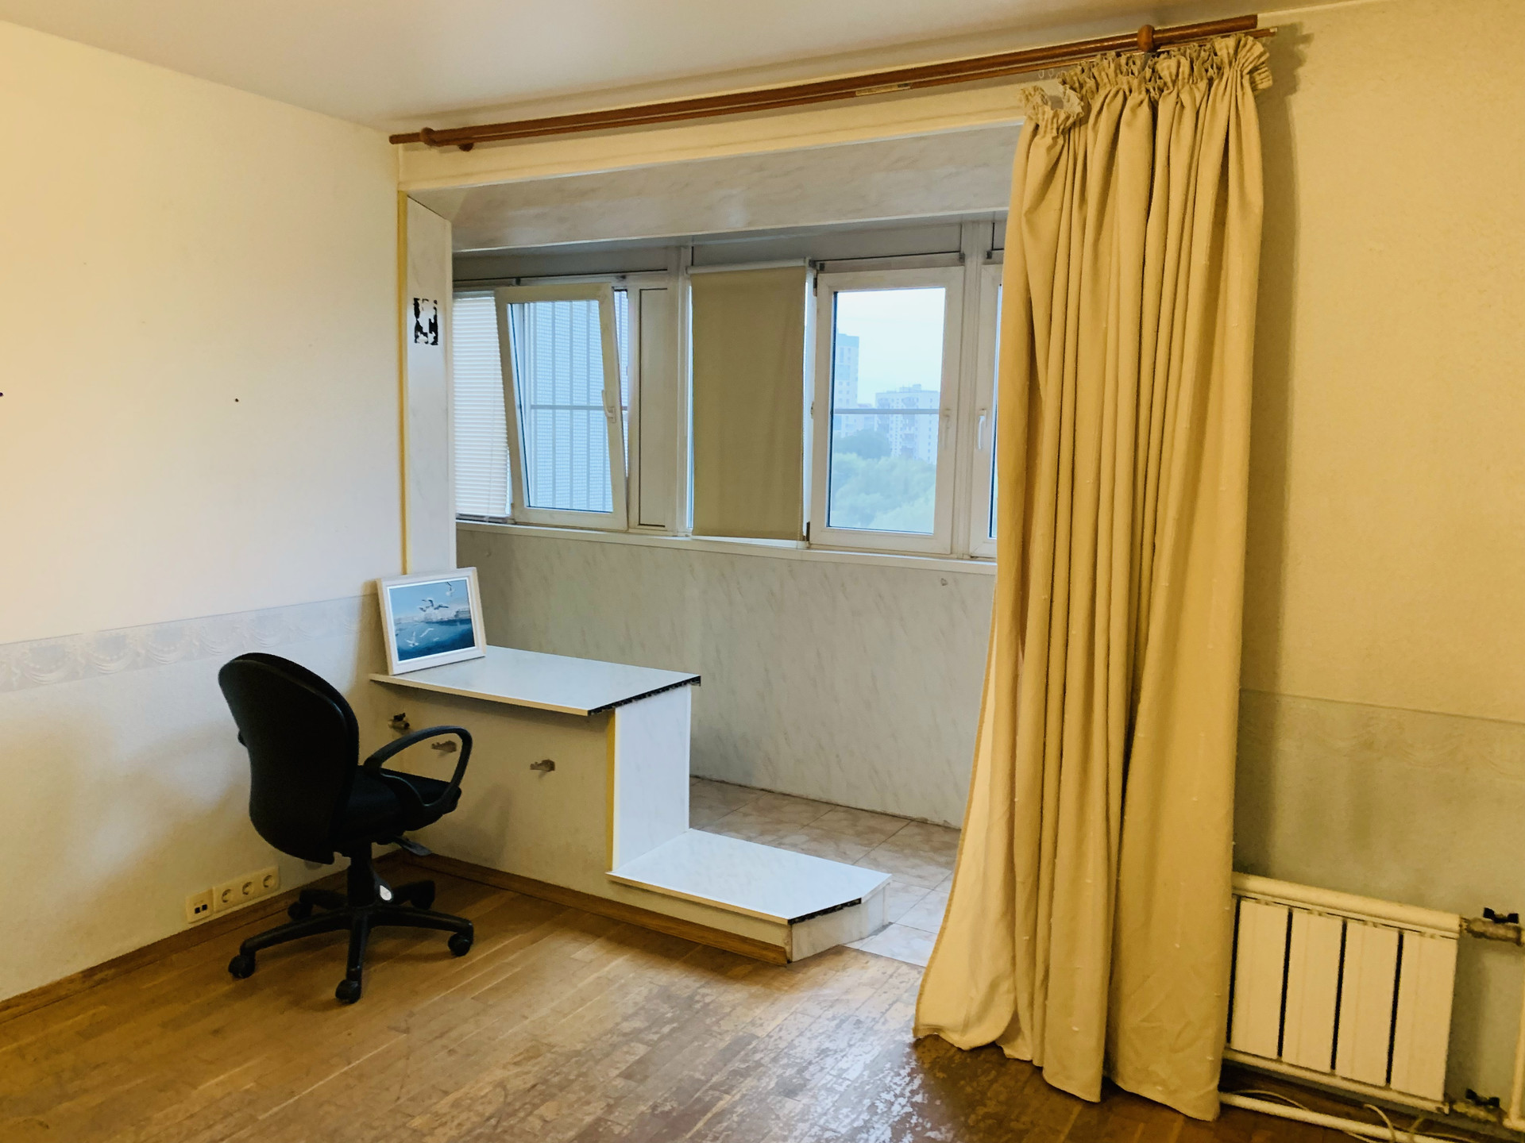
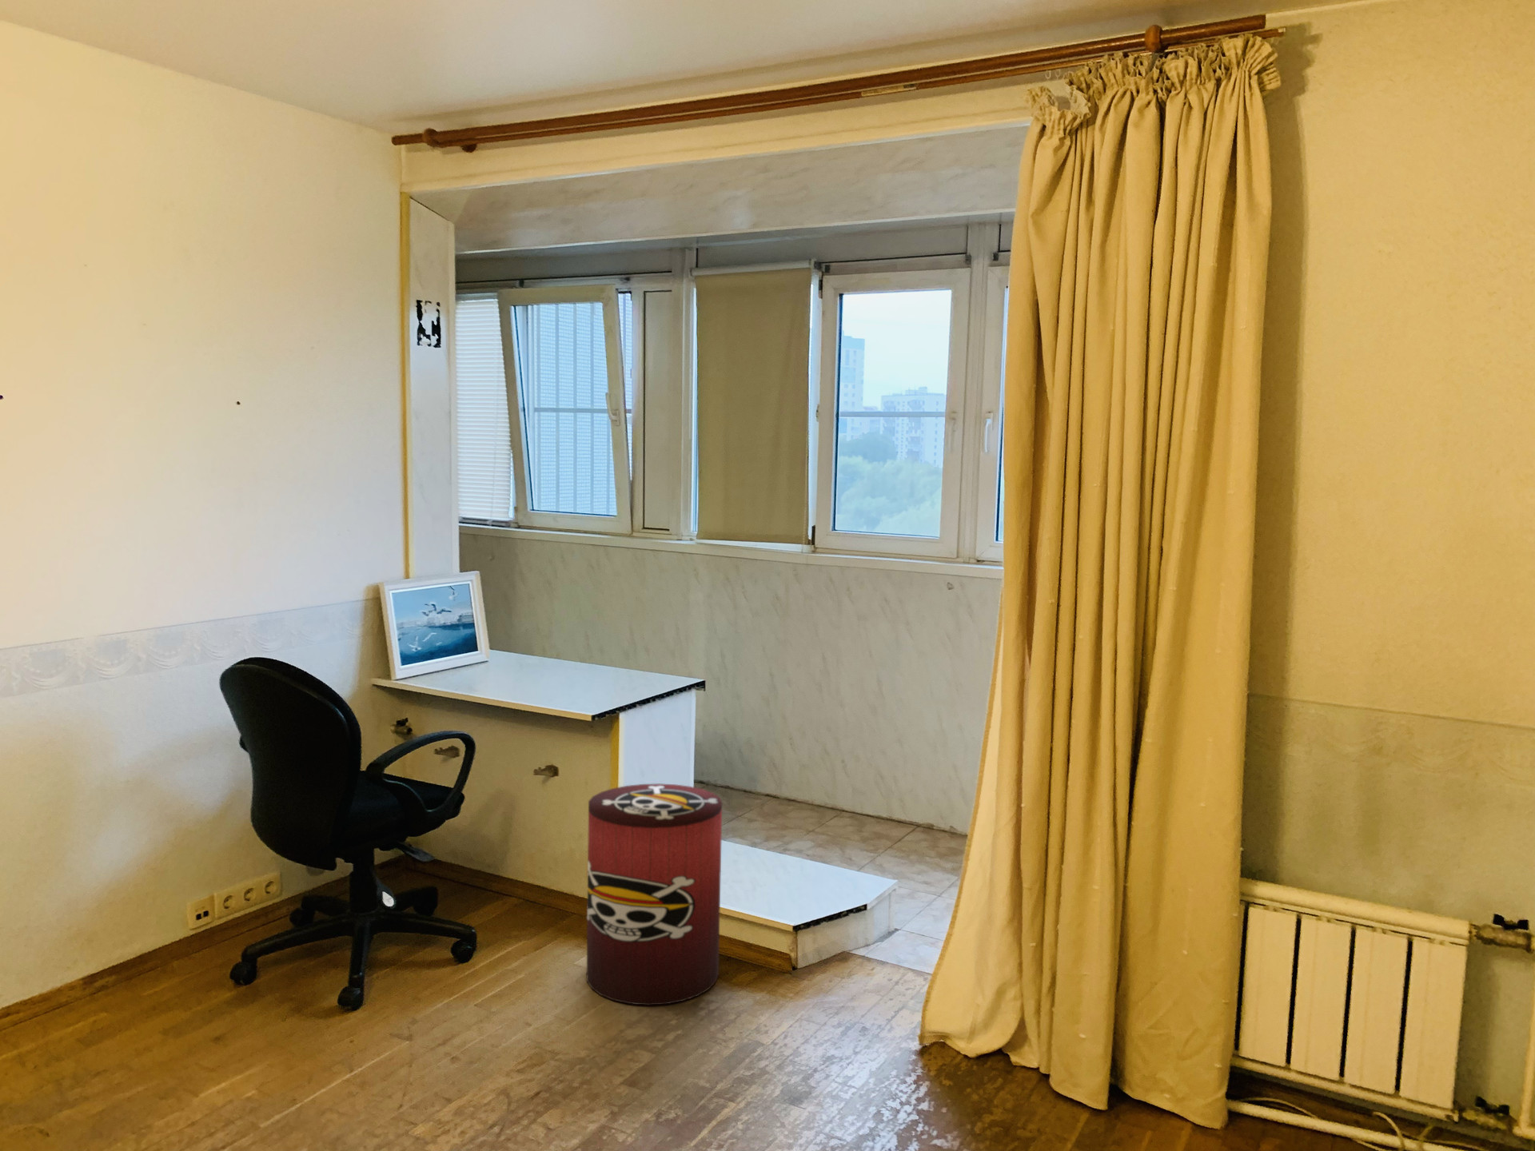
+ waste bin (654, 887)
